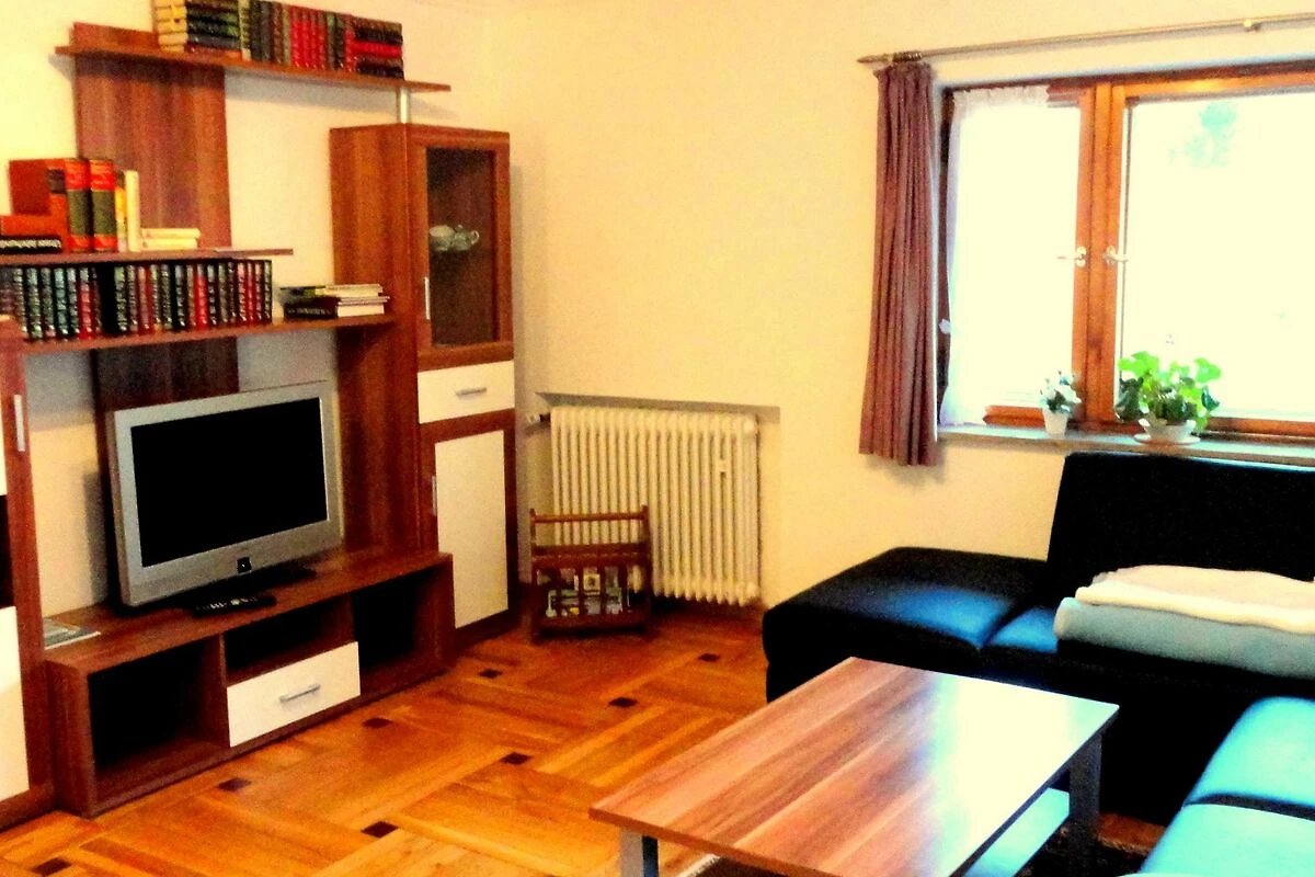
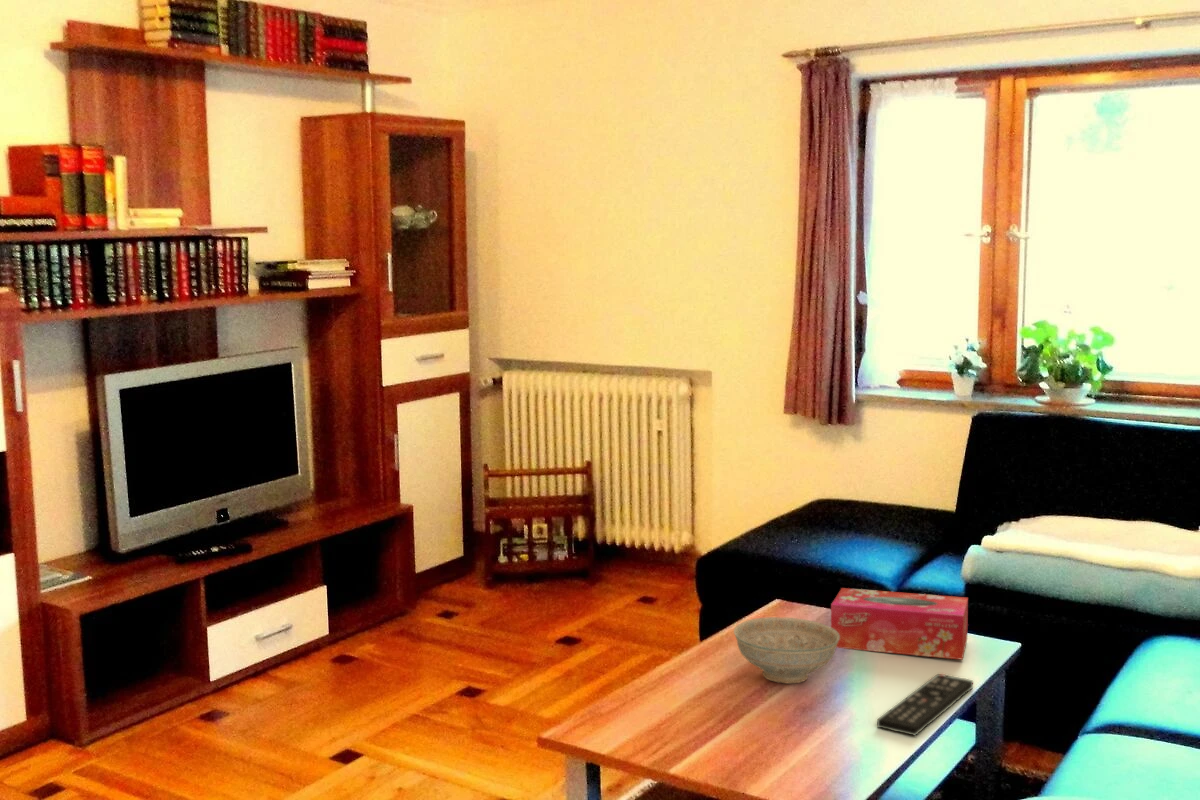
+ remote control (927, 701)
+ decorative bowl (786, 654)
+ tissue box (899, 622)
